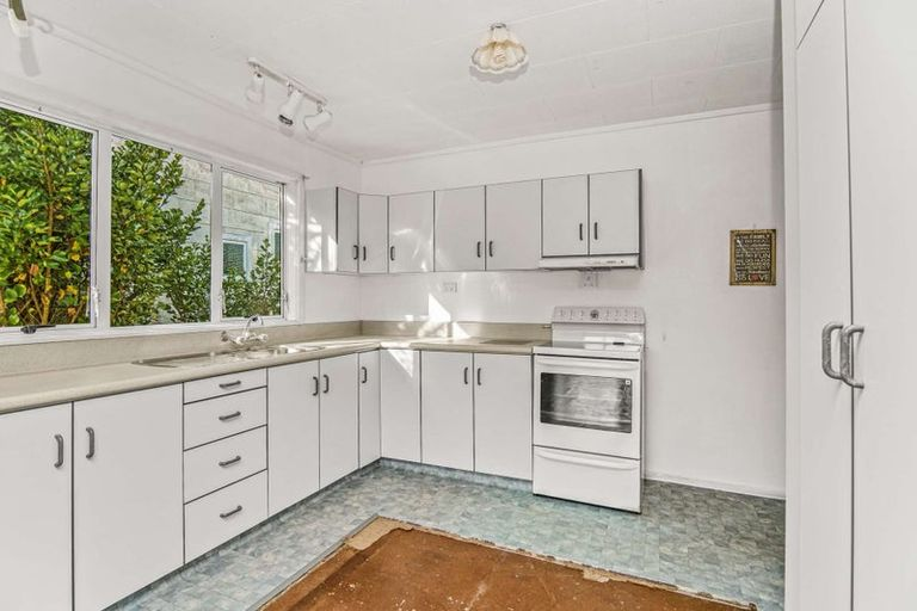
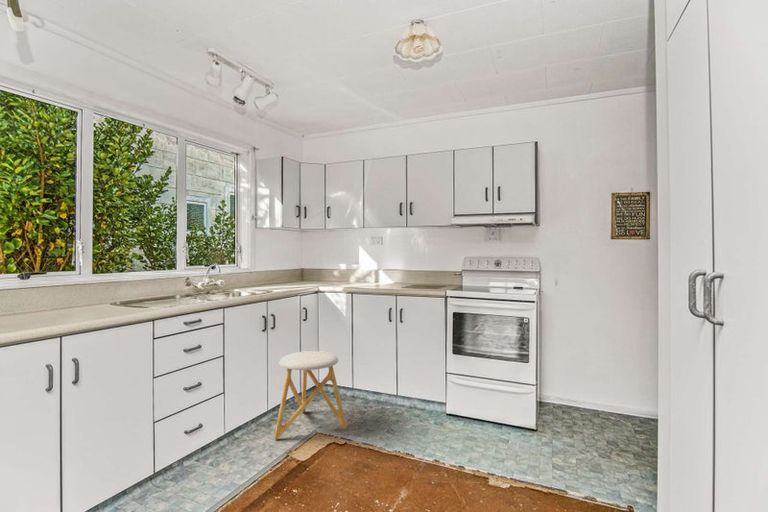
+ stool (304, 392)
